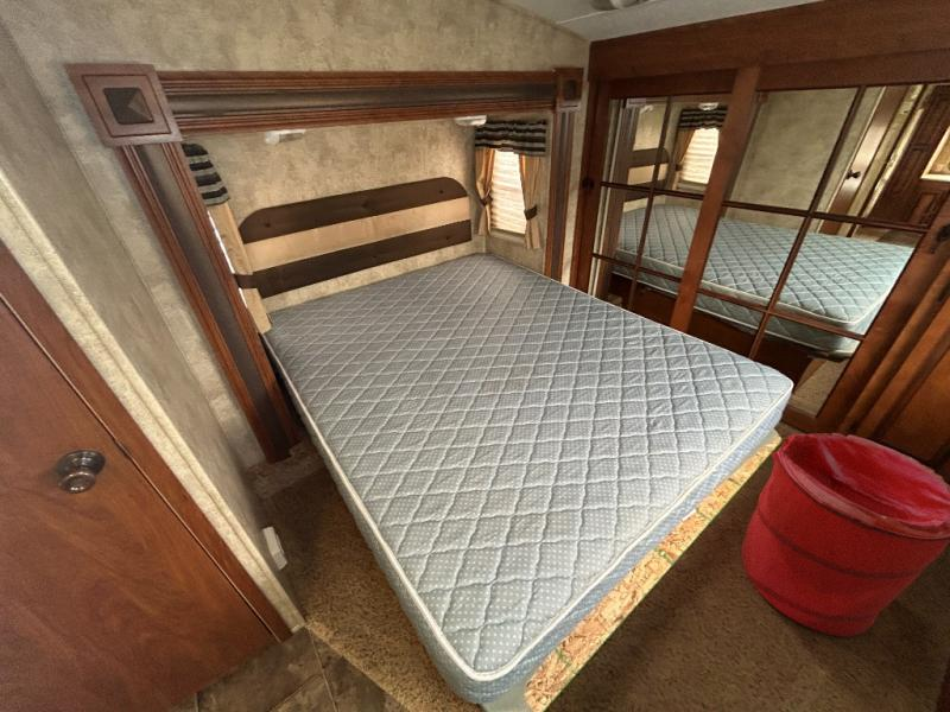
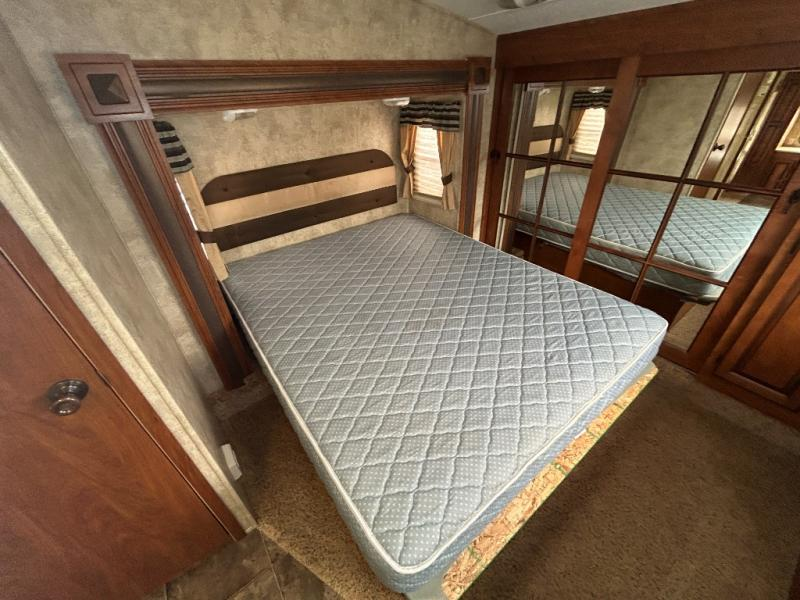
- laundry hamper (828, 527)
